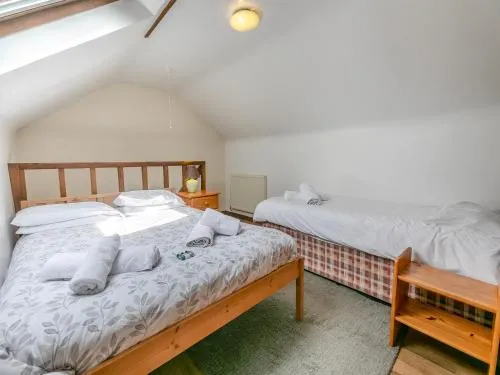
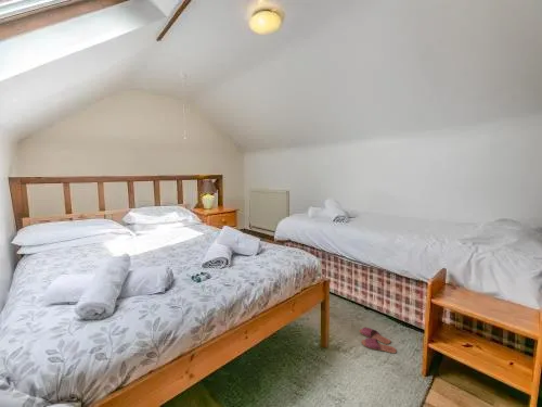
+ slippers (375, 339)
